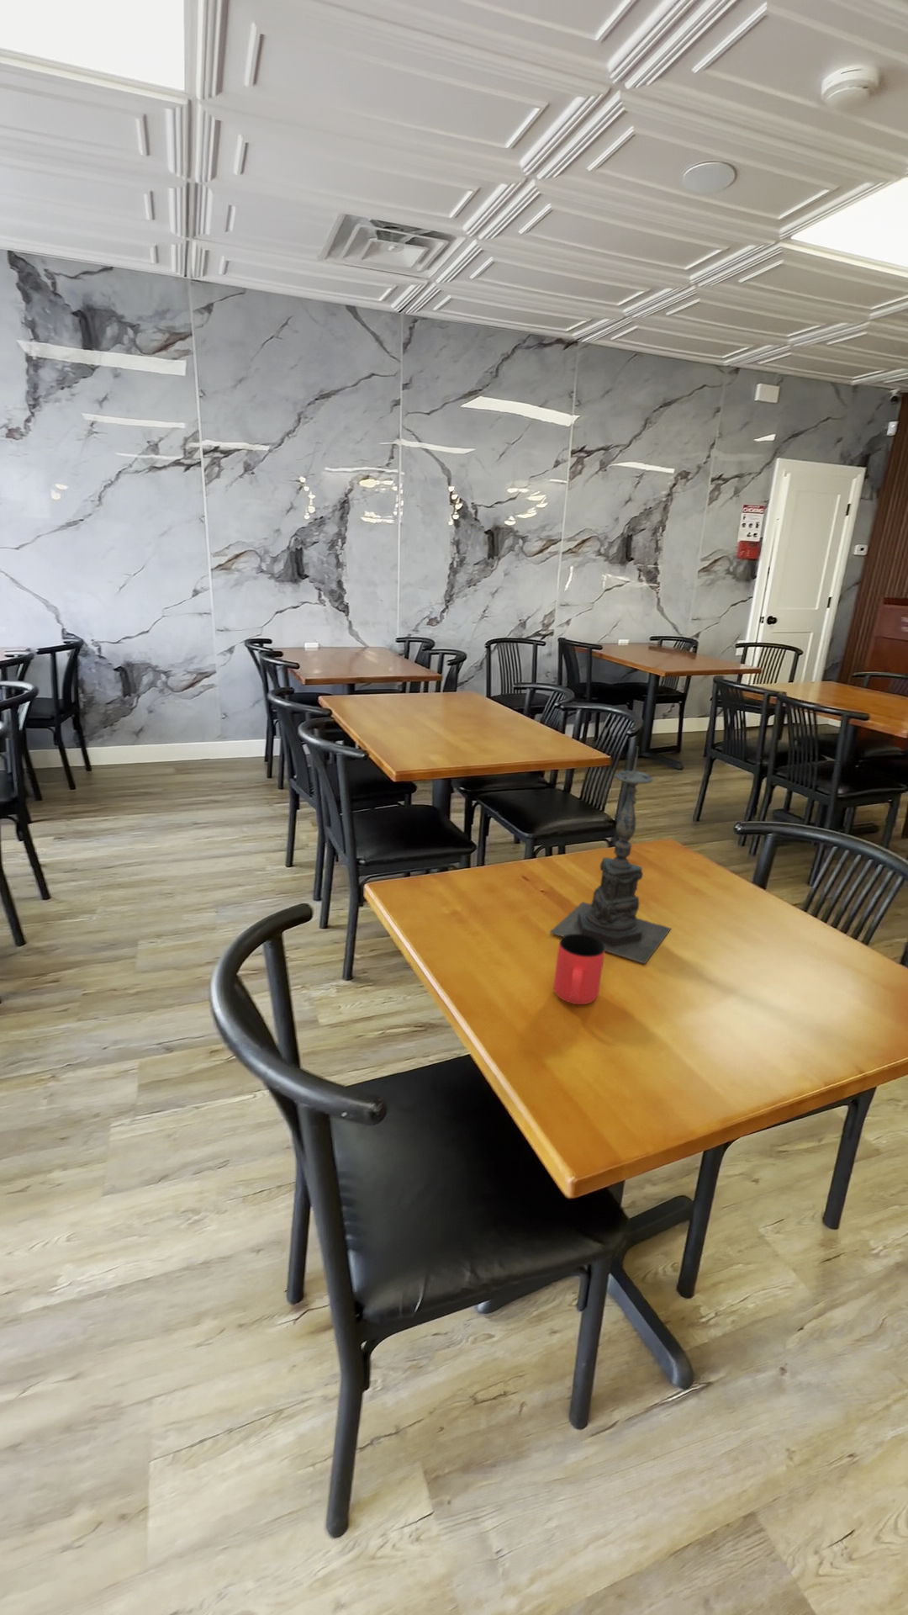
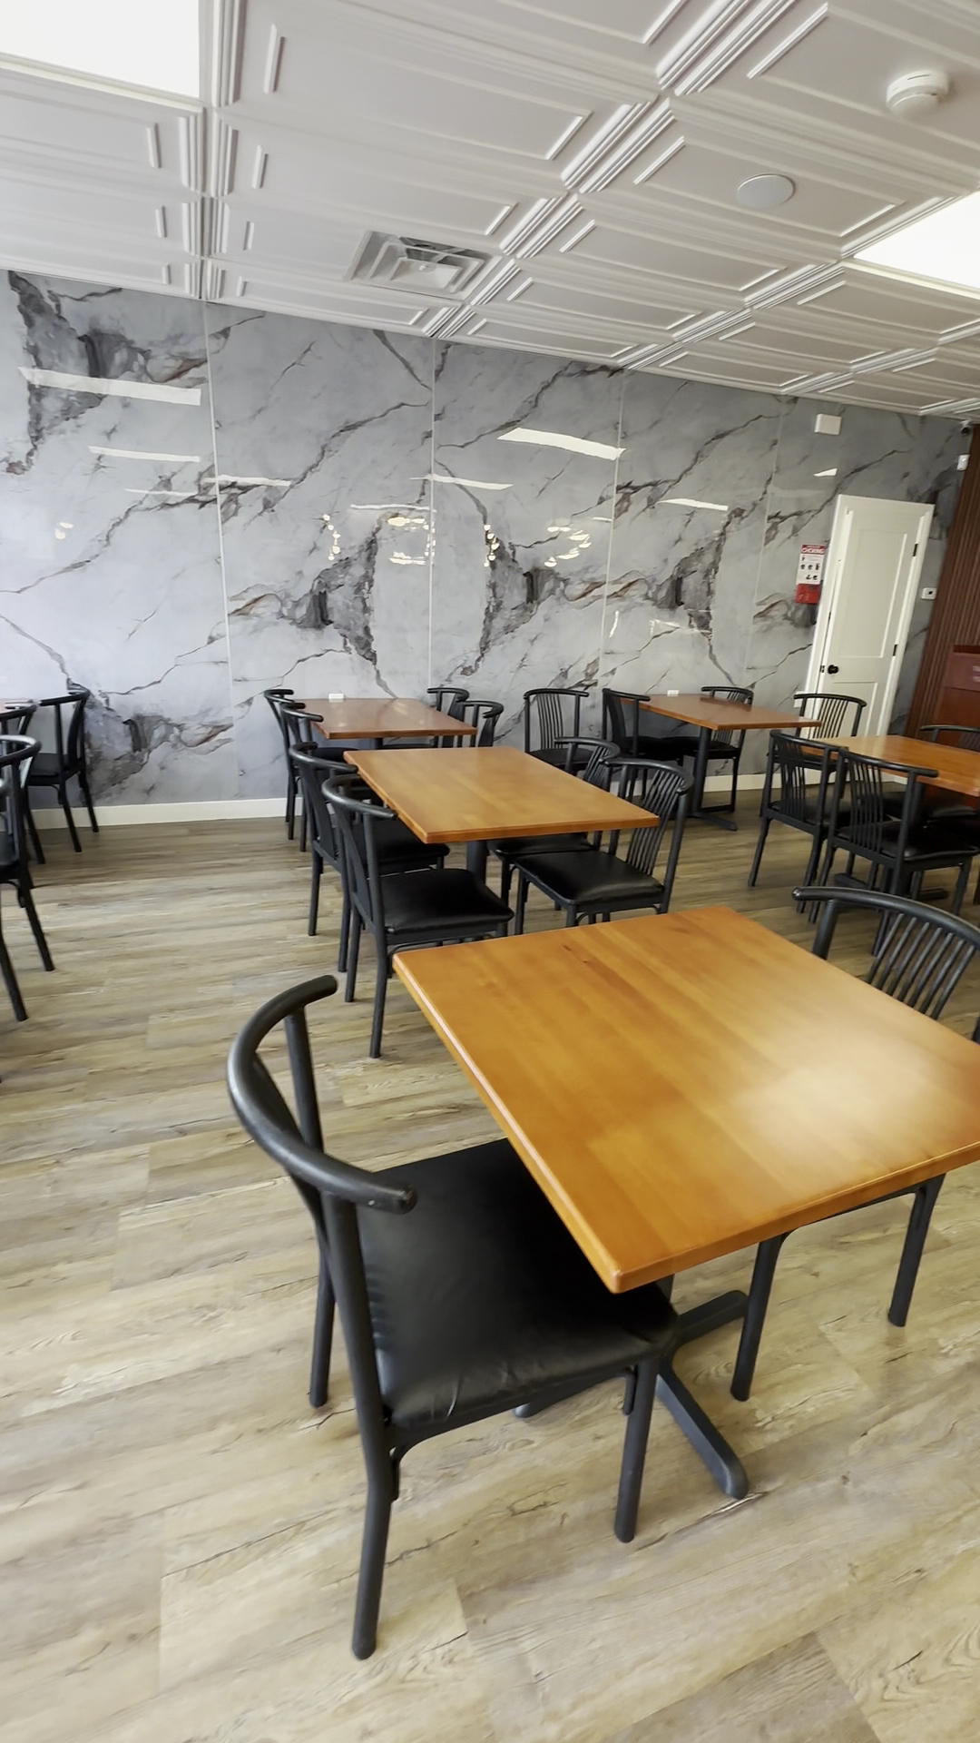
- candle holder (624, 842)
- cup (578, 974)
